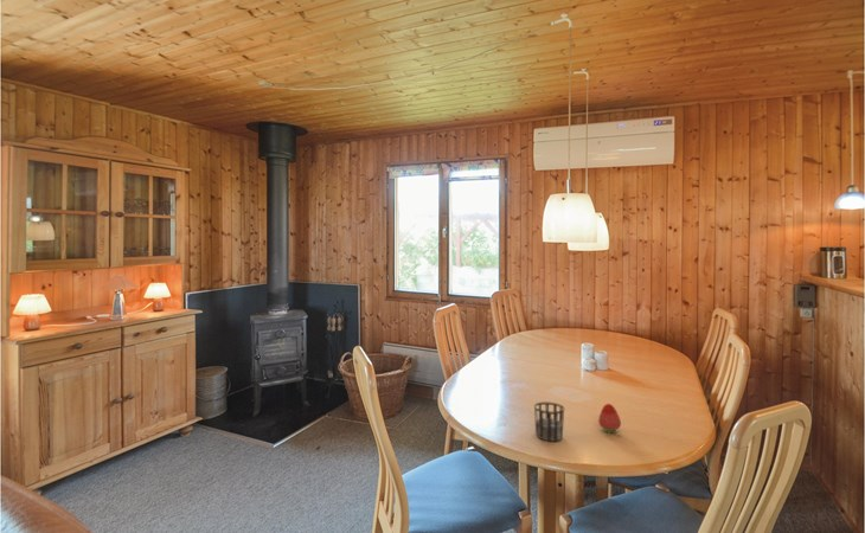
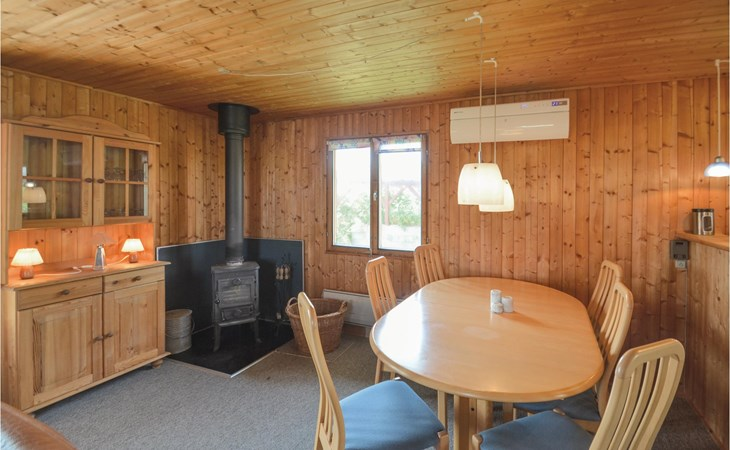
- fruit (609, 417)
- cup (549, 420)
